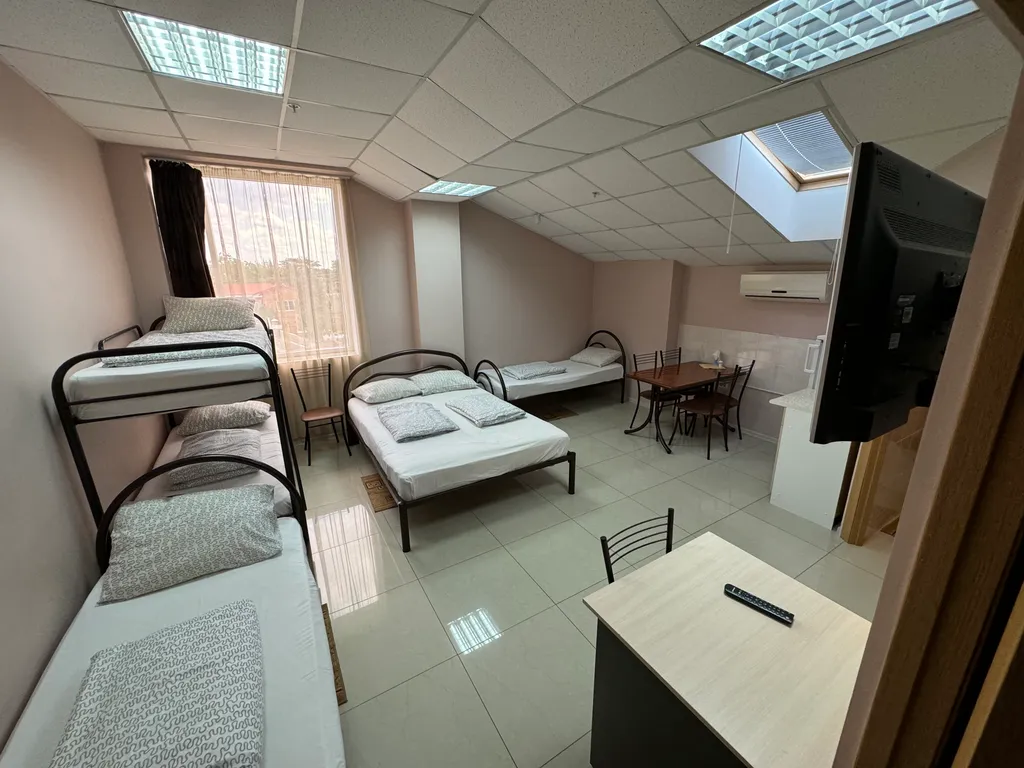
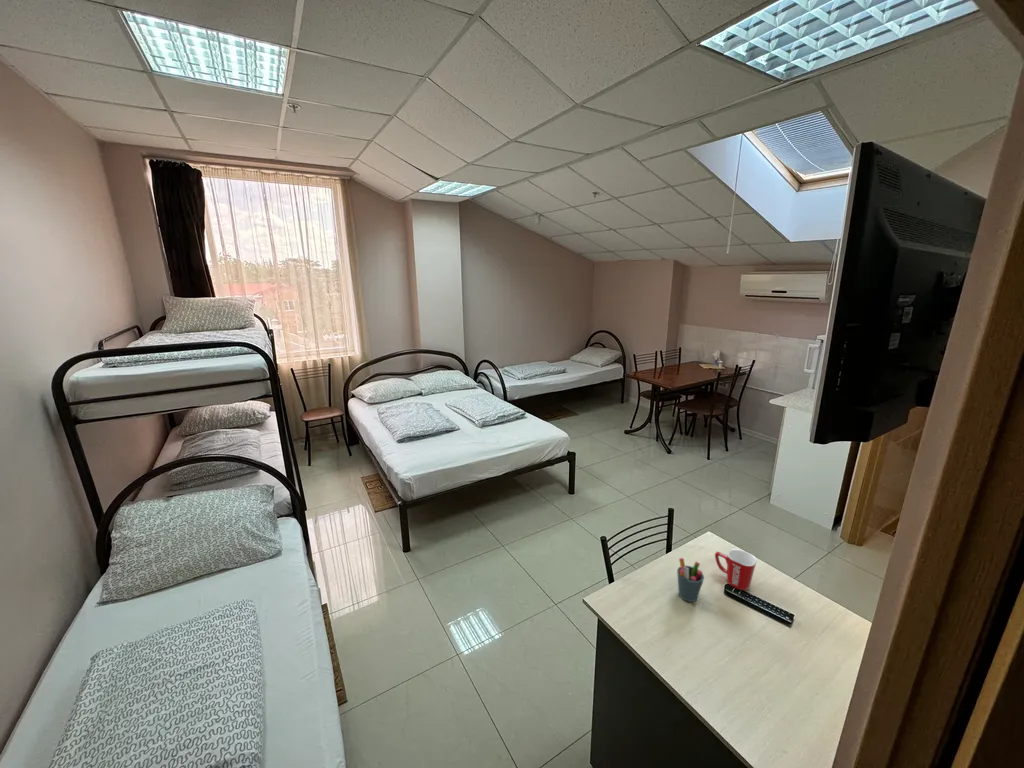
+ mug (733, 567)
+ pen holder (689, 578)
